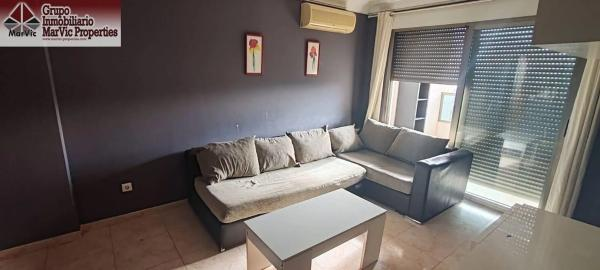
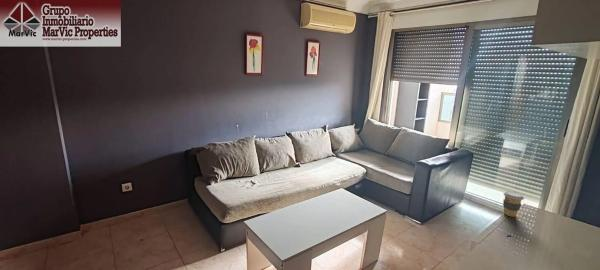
+ coffee cup (511, 204)
